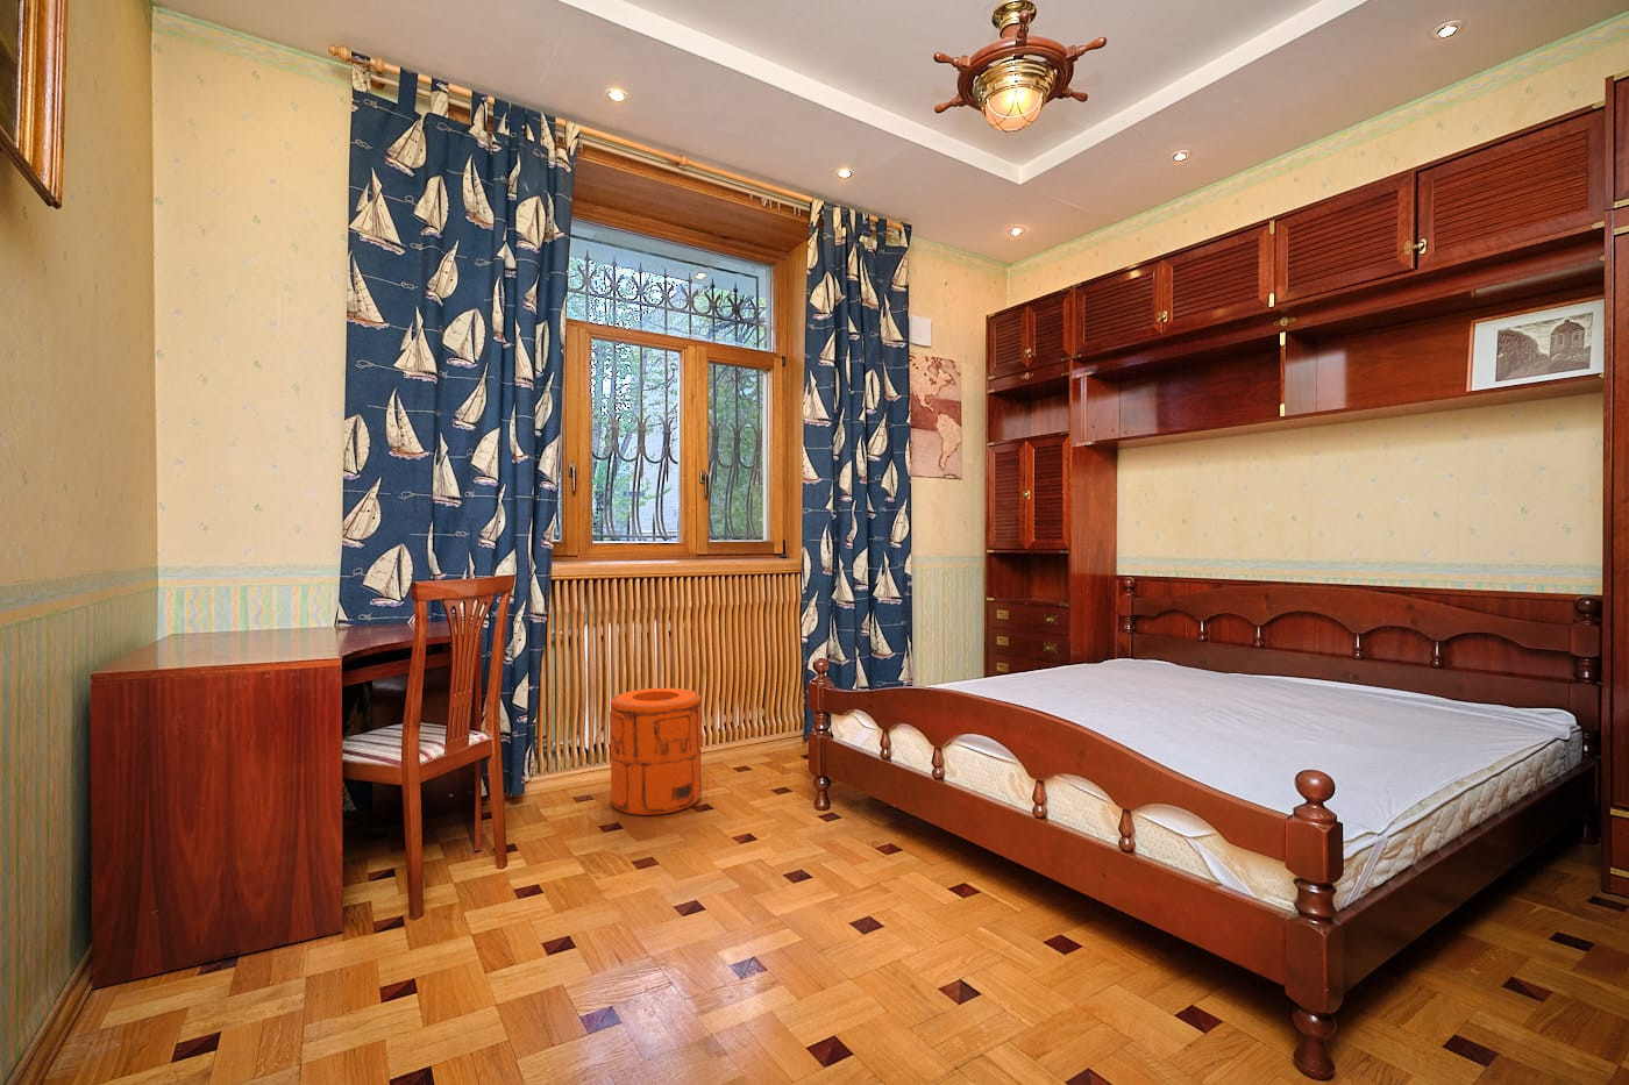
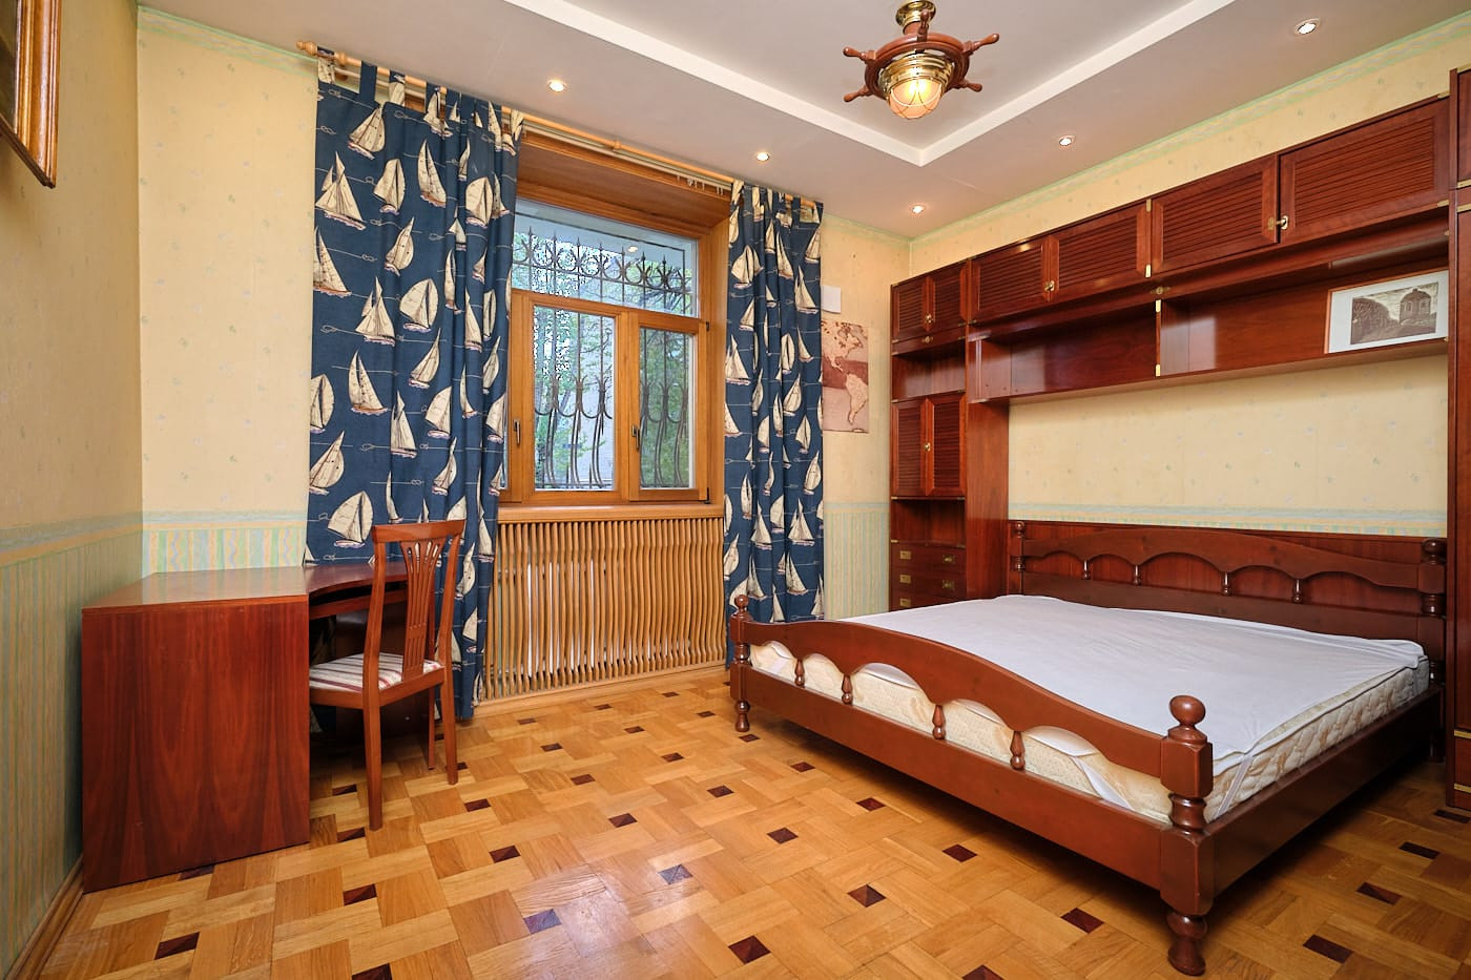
- trash can (656, 748)
